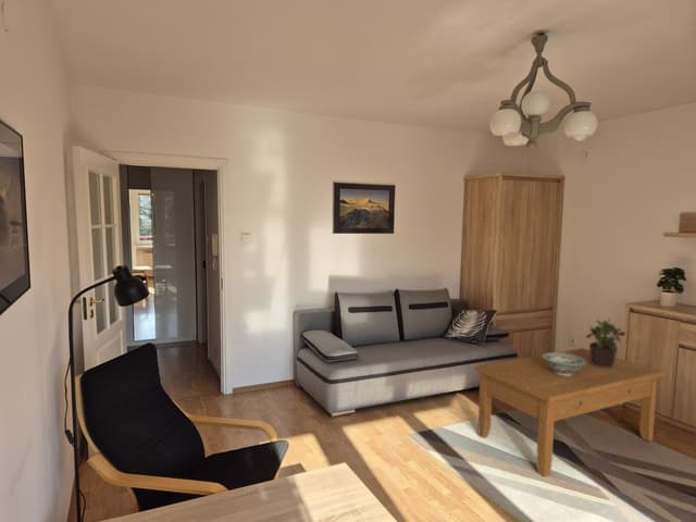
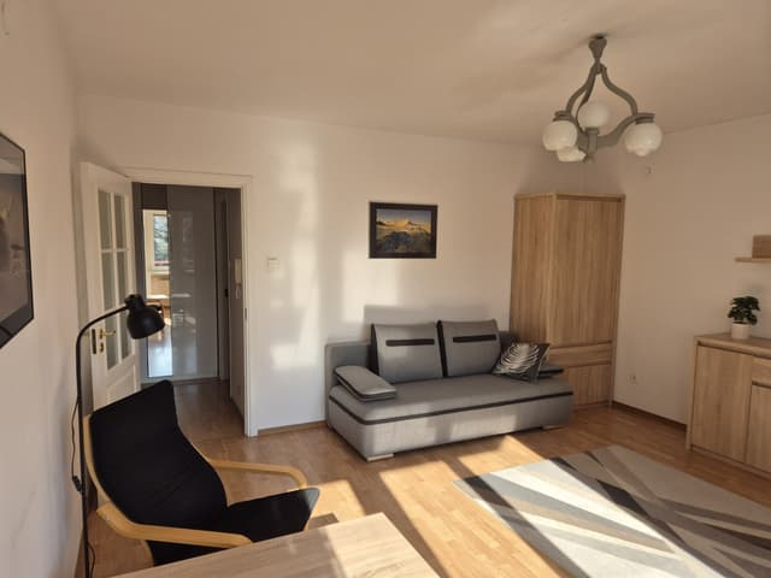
- coffee table (567, 403)
- potted plant (605, 341)
- decorative bowl (563, 365)
